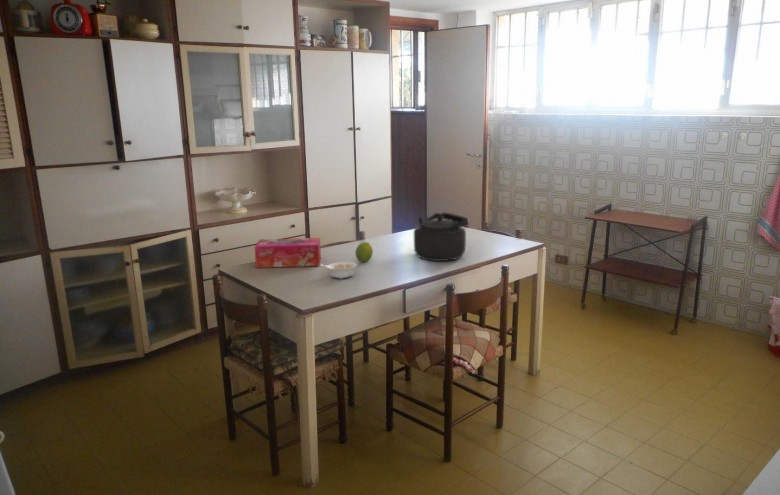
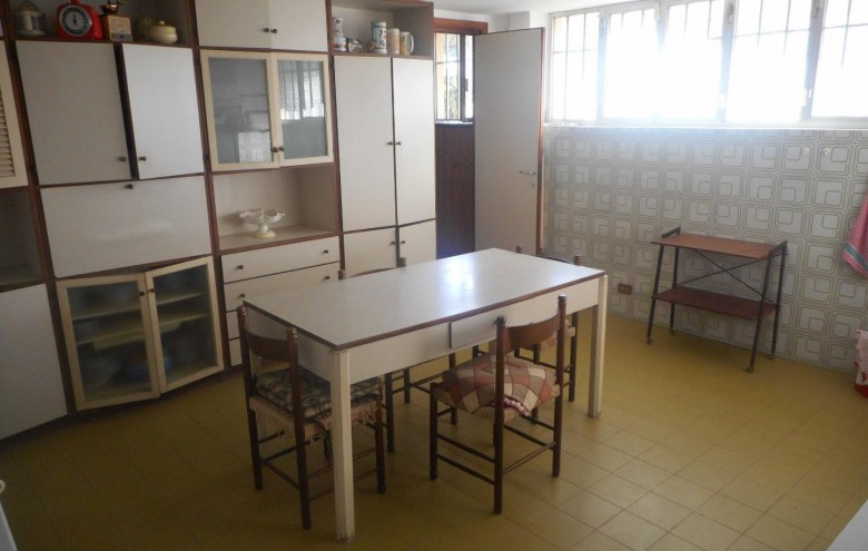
- fruit (364, 252)
- legume (341, 269)
- tissue box (288, 252)
- kettle (439, 235)
